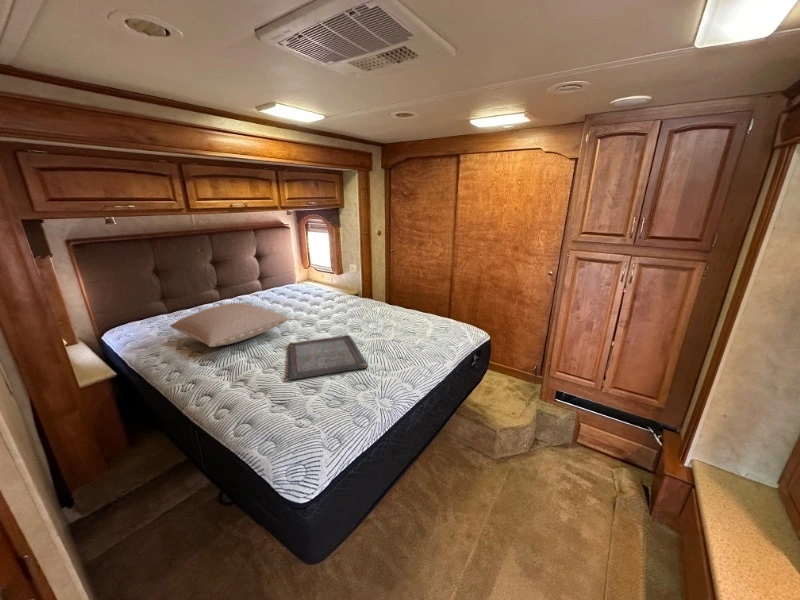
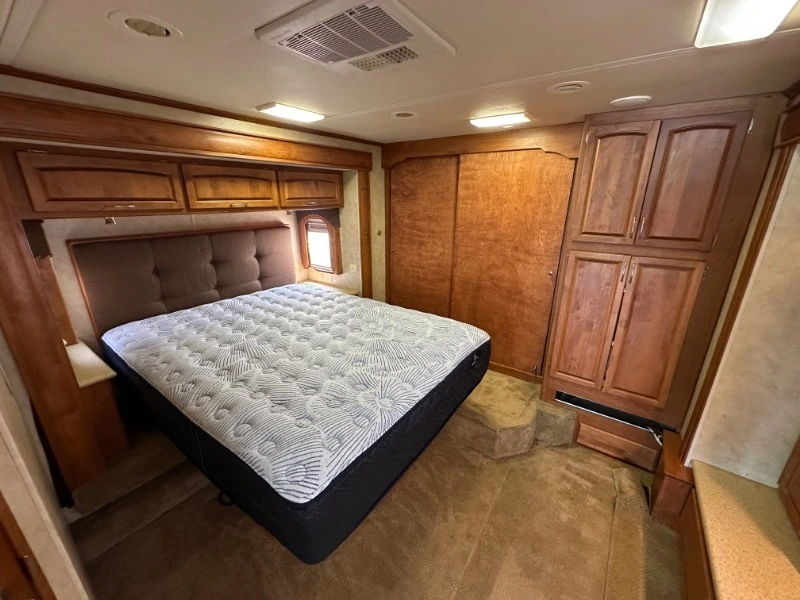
- serving tray (325, 354)
- pillow (231, 322)
